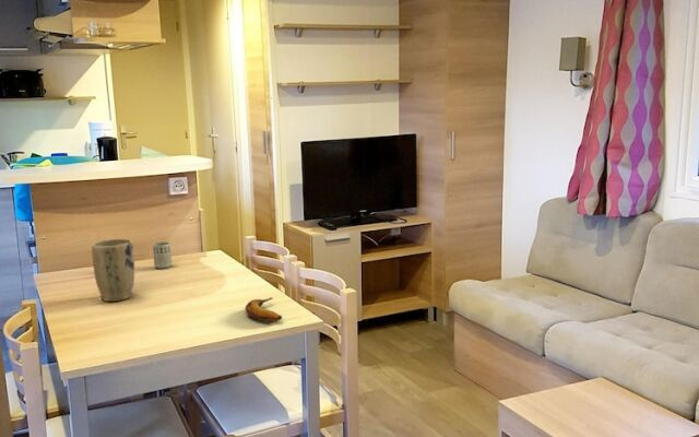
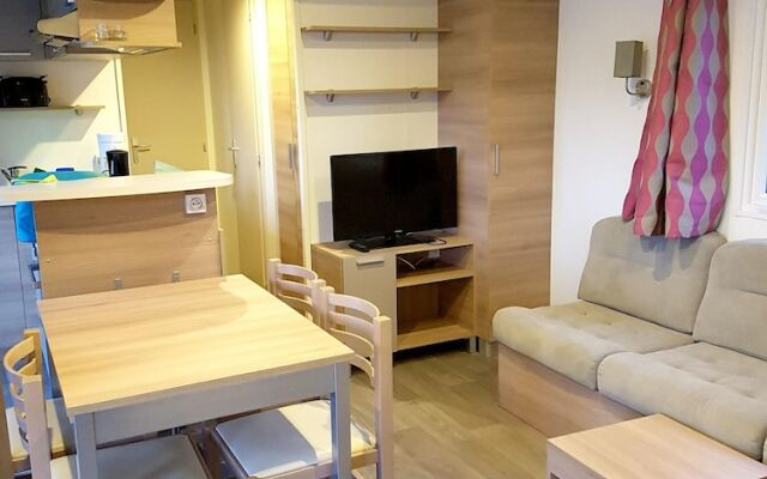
- banana (264, 309)
- cup (162, 255)
- plant pot (115, 270)
